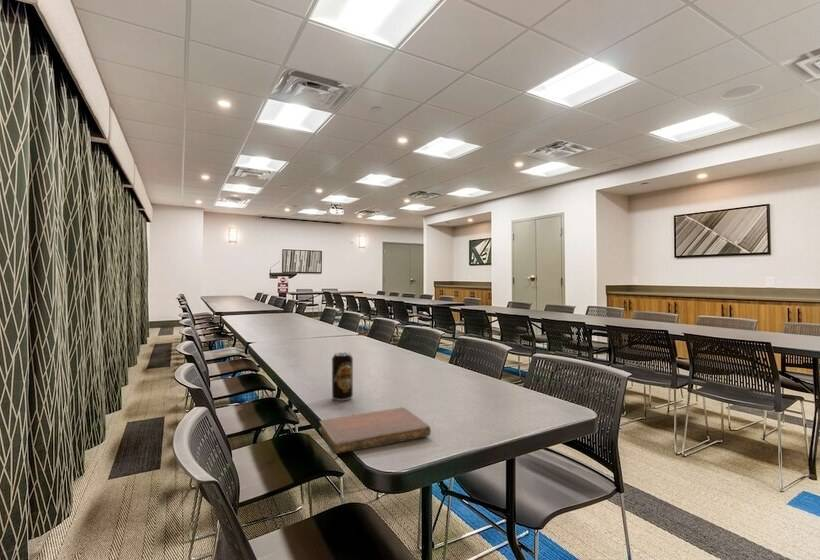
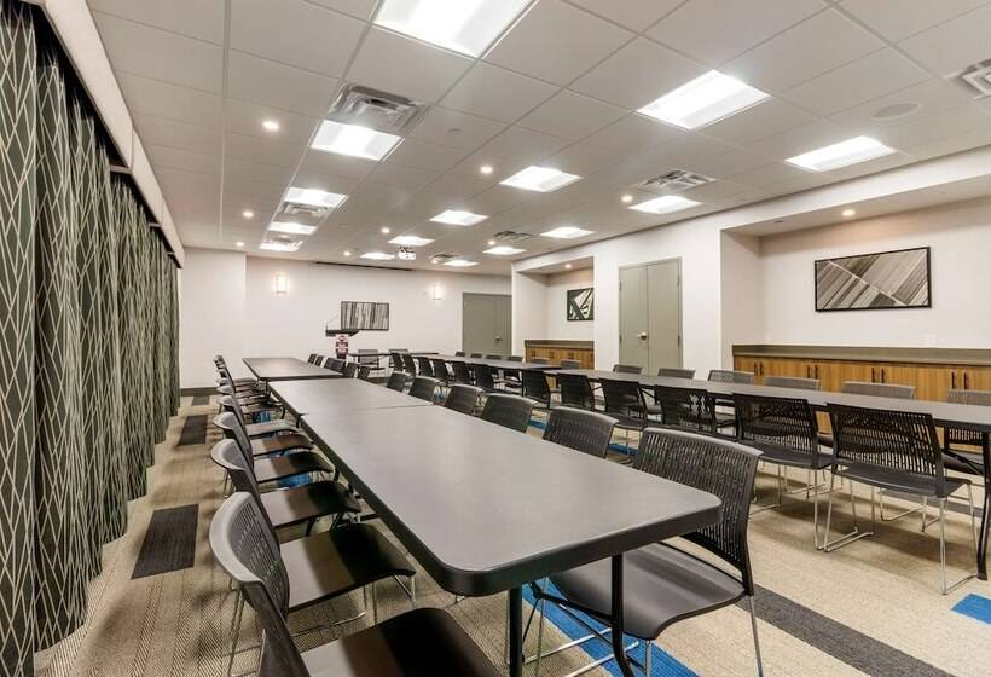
- notebook (373, 428)
- beverage can (342, 375)
